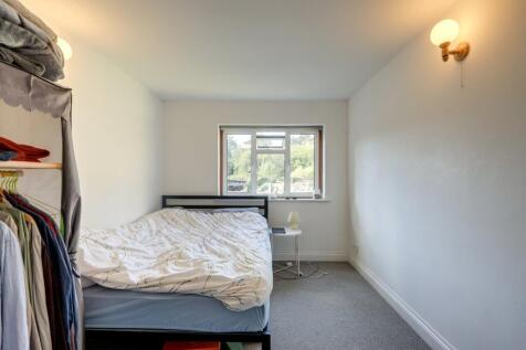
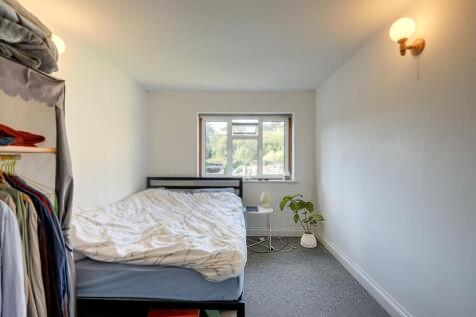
+ house plant (300, 220)
